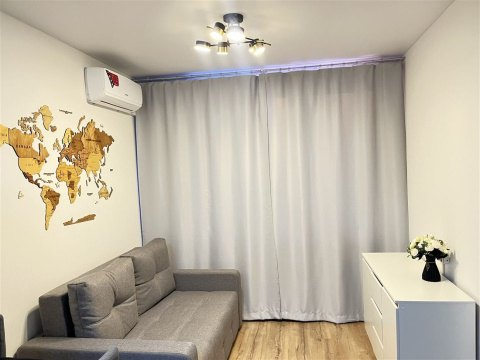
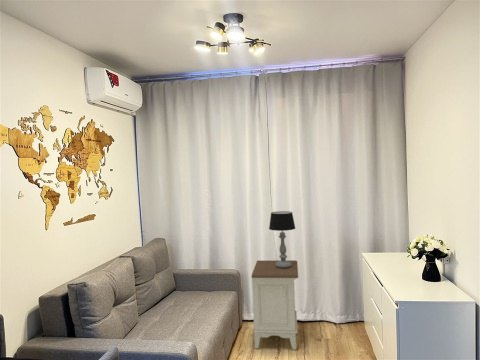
+ nightstand (277, 302)
+ table lamp (282, 239)
